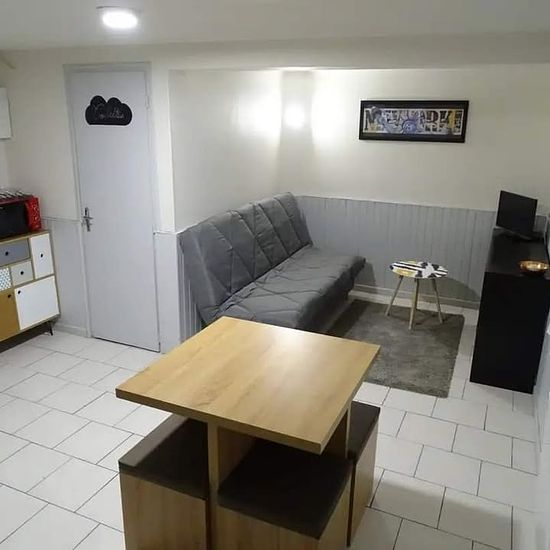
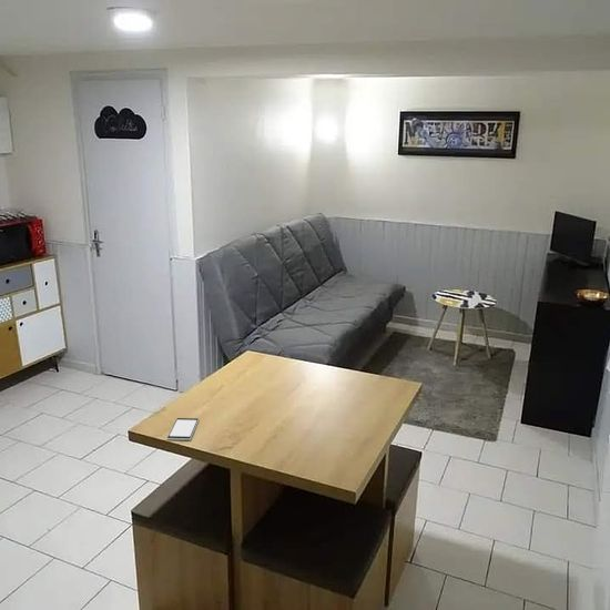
+ smartphone (183, 428)
